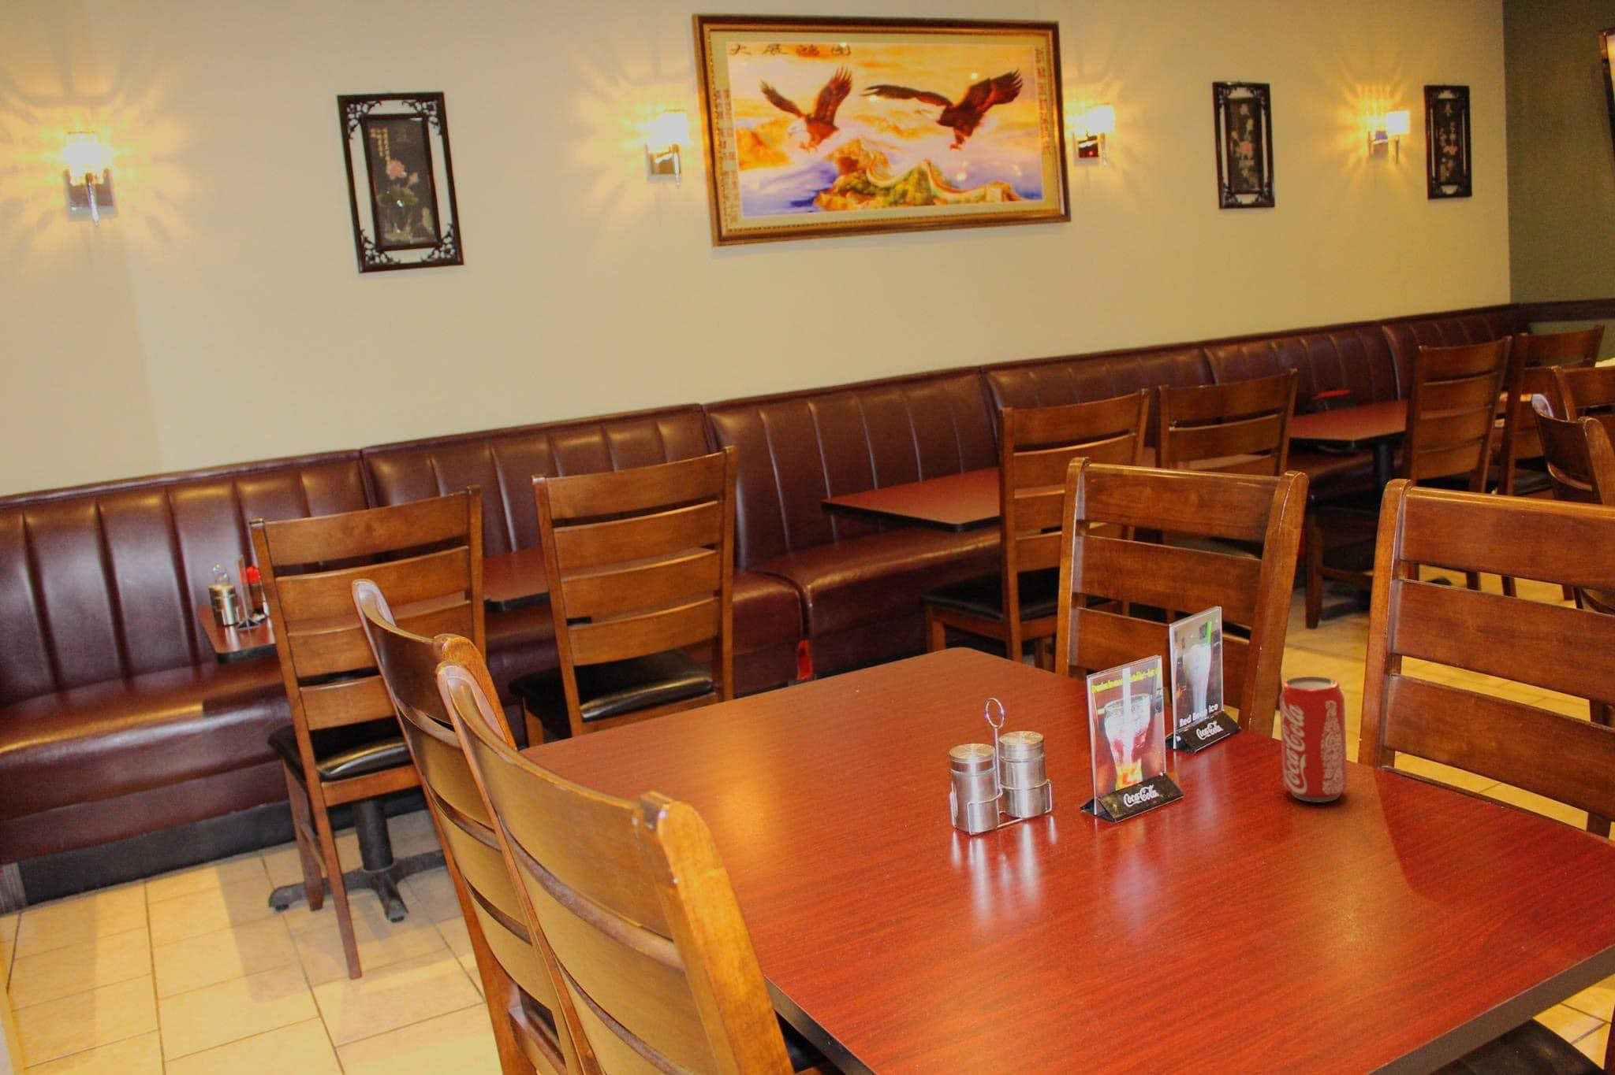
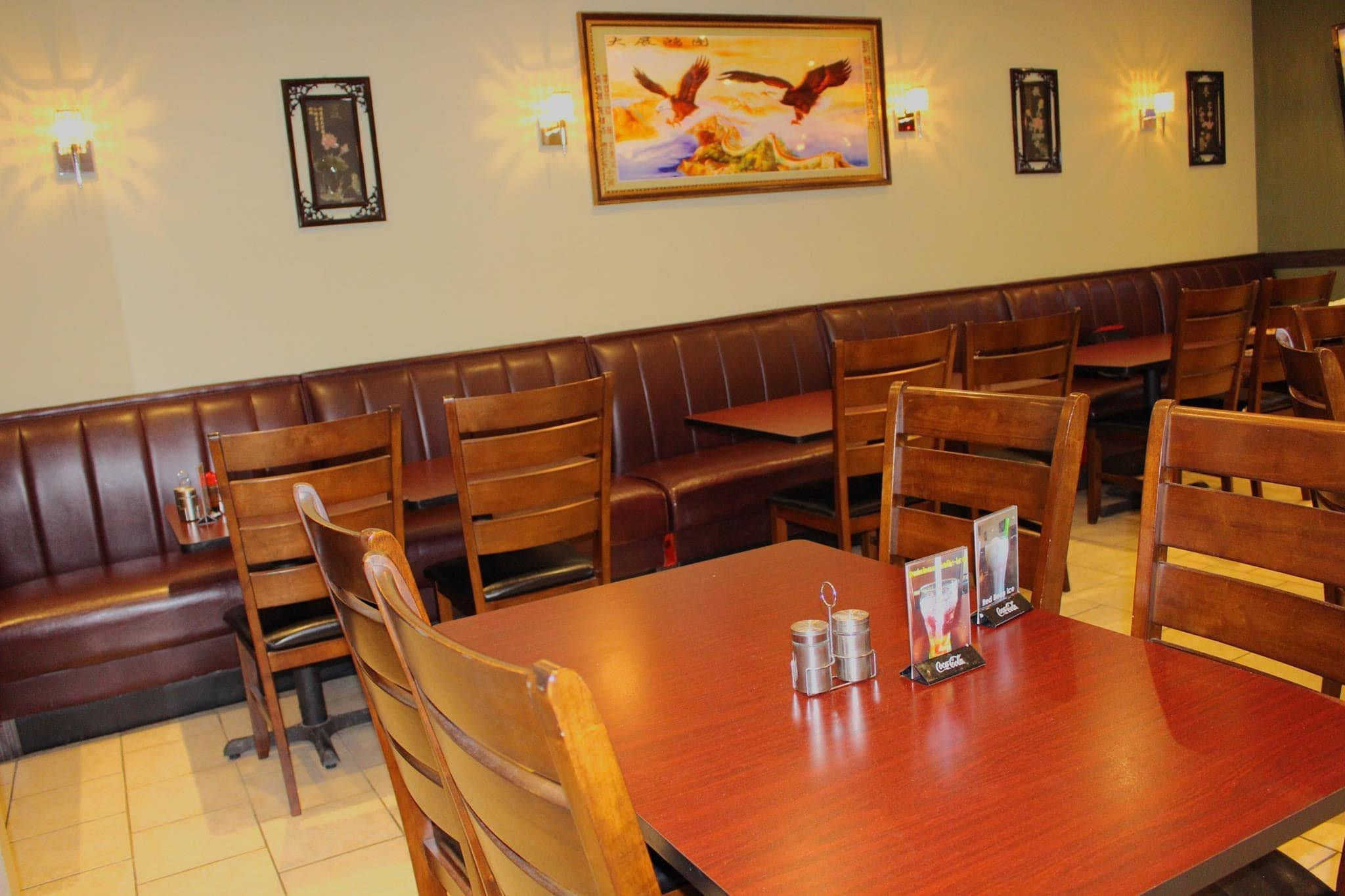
- beverage can (1312, 739)
